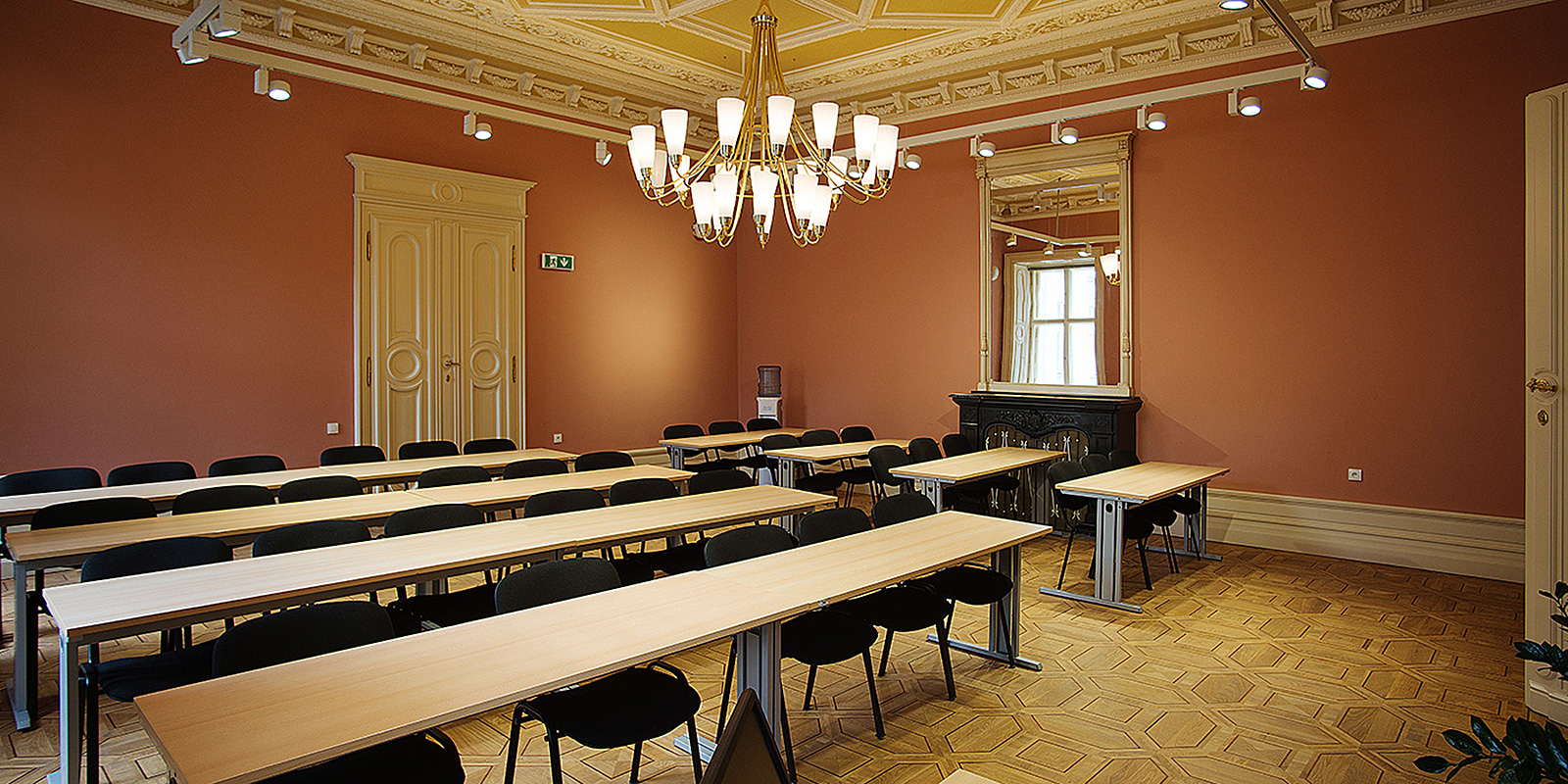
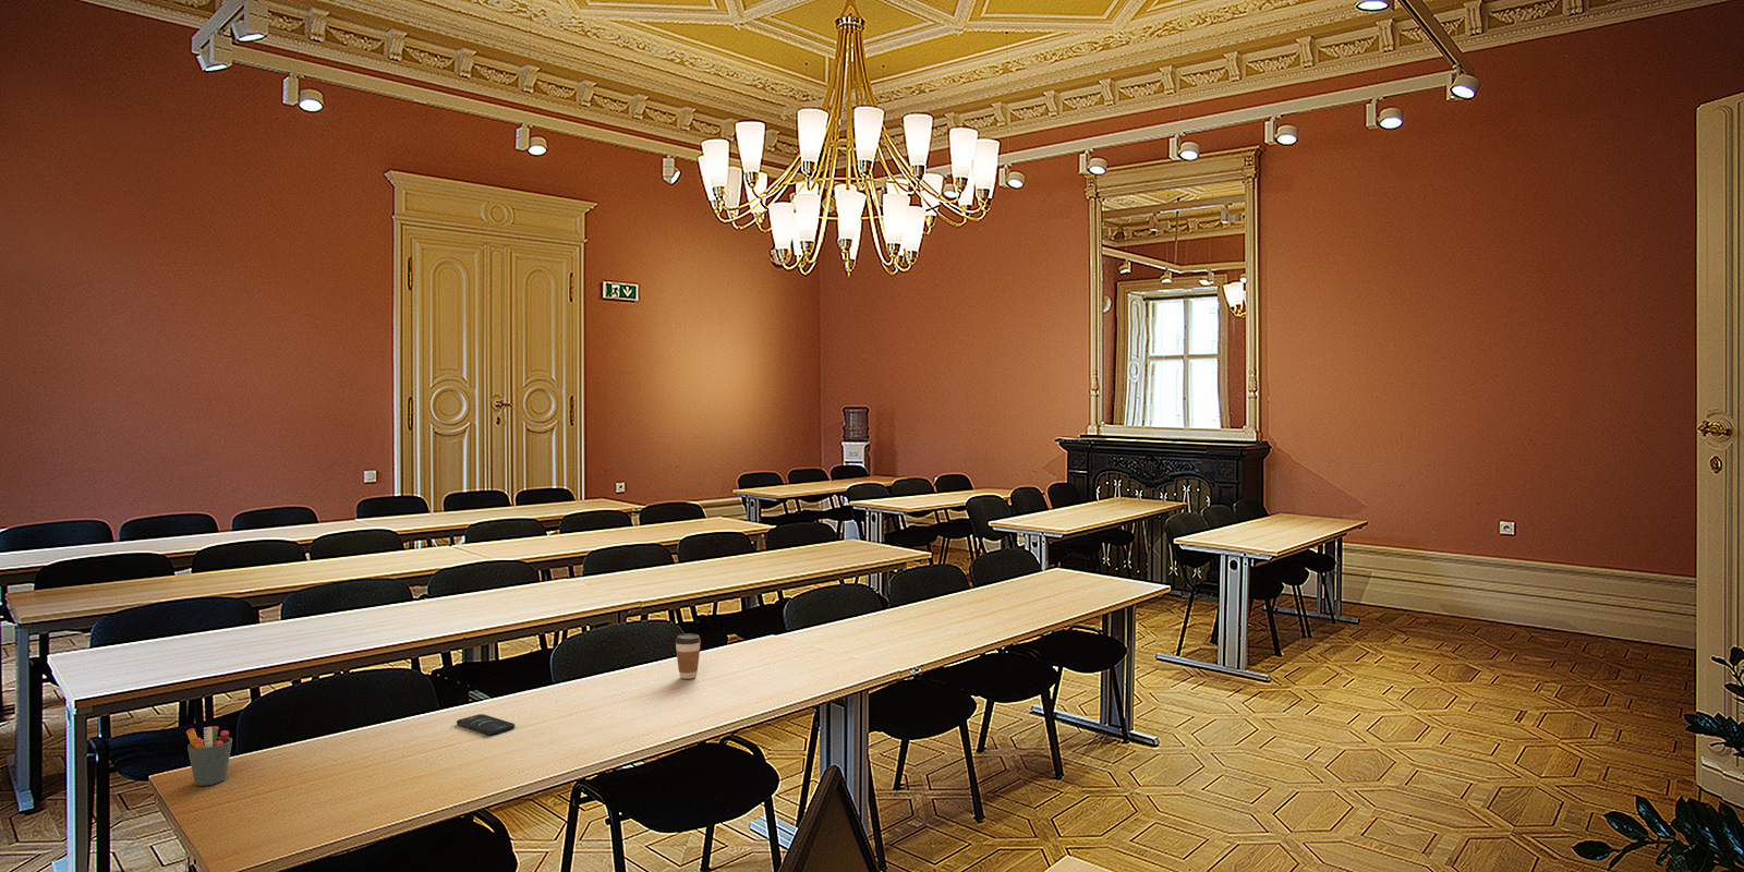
+ pen holder (209, 751)
+ coffee cup (687, 656)
+ smartphone (485, 724)
